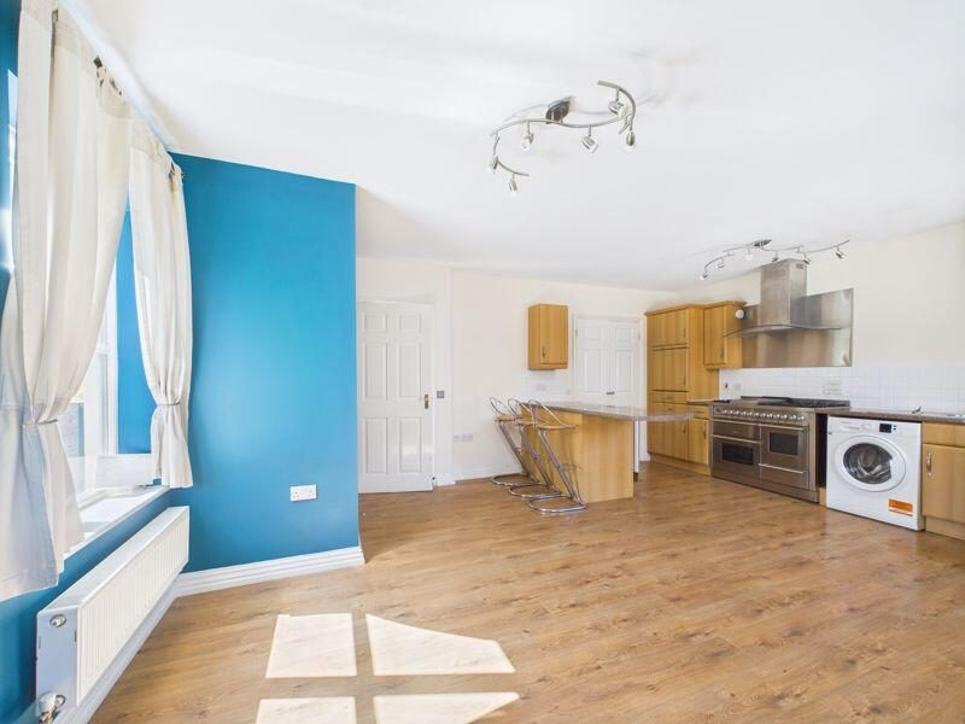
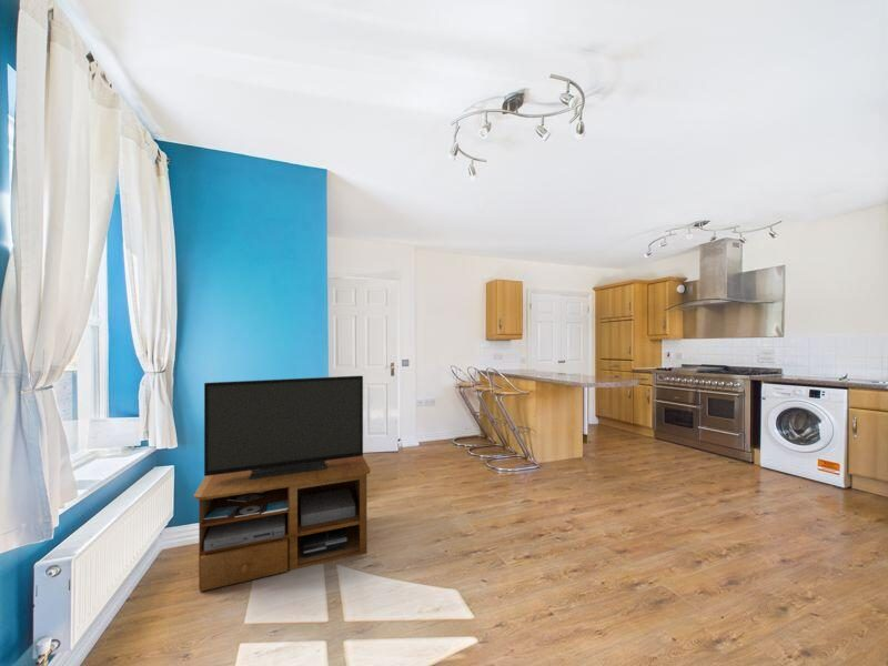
+ tv stand (290, 464)
